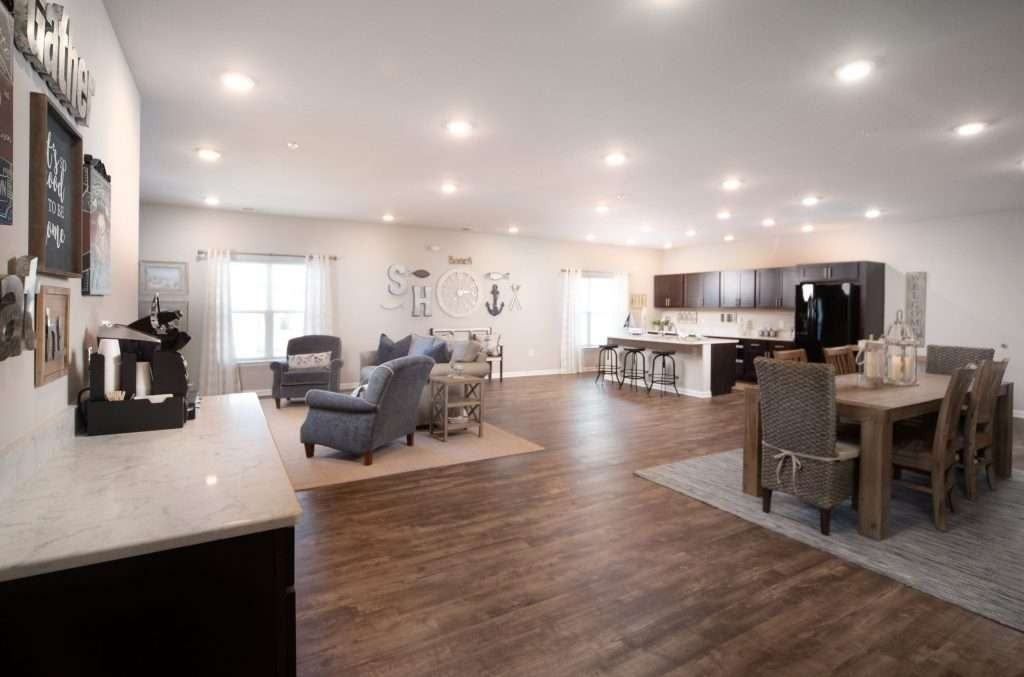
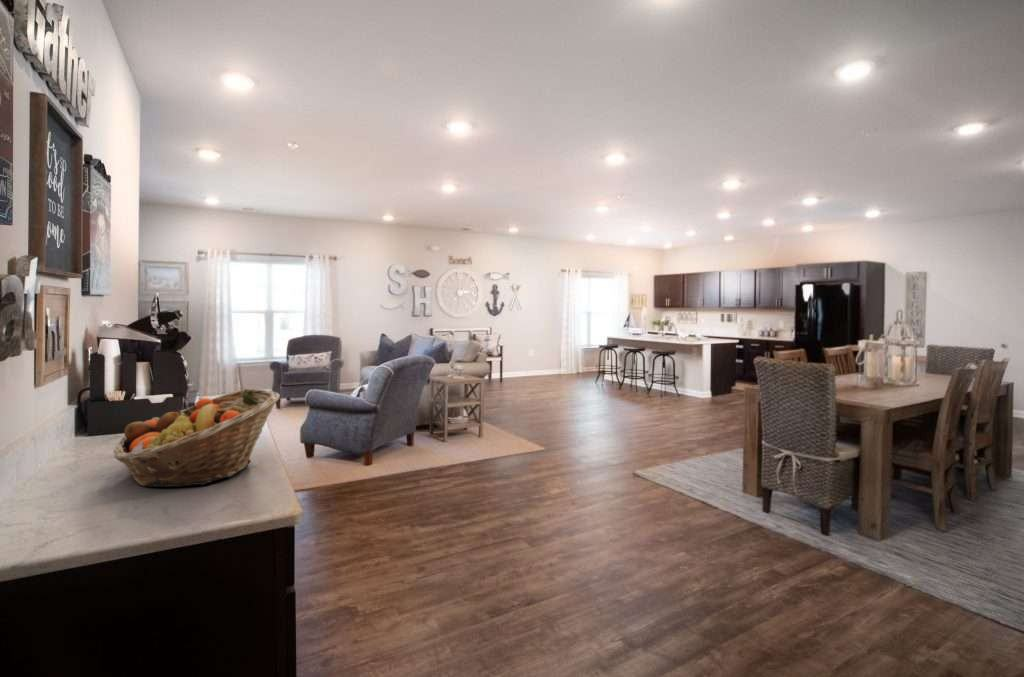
+ fruit basket (201, 432)
